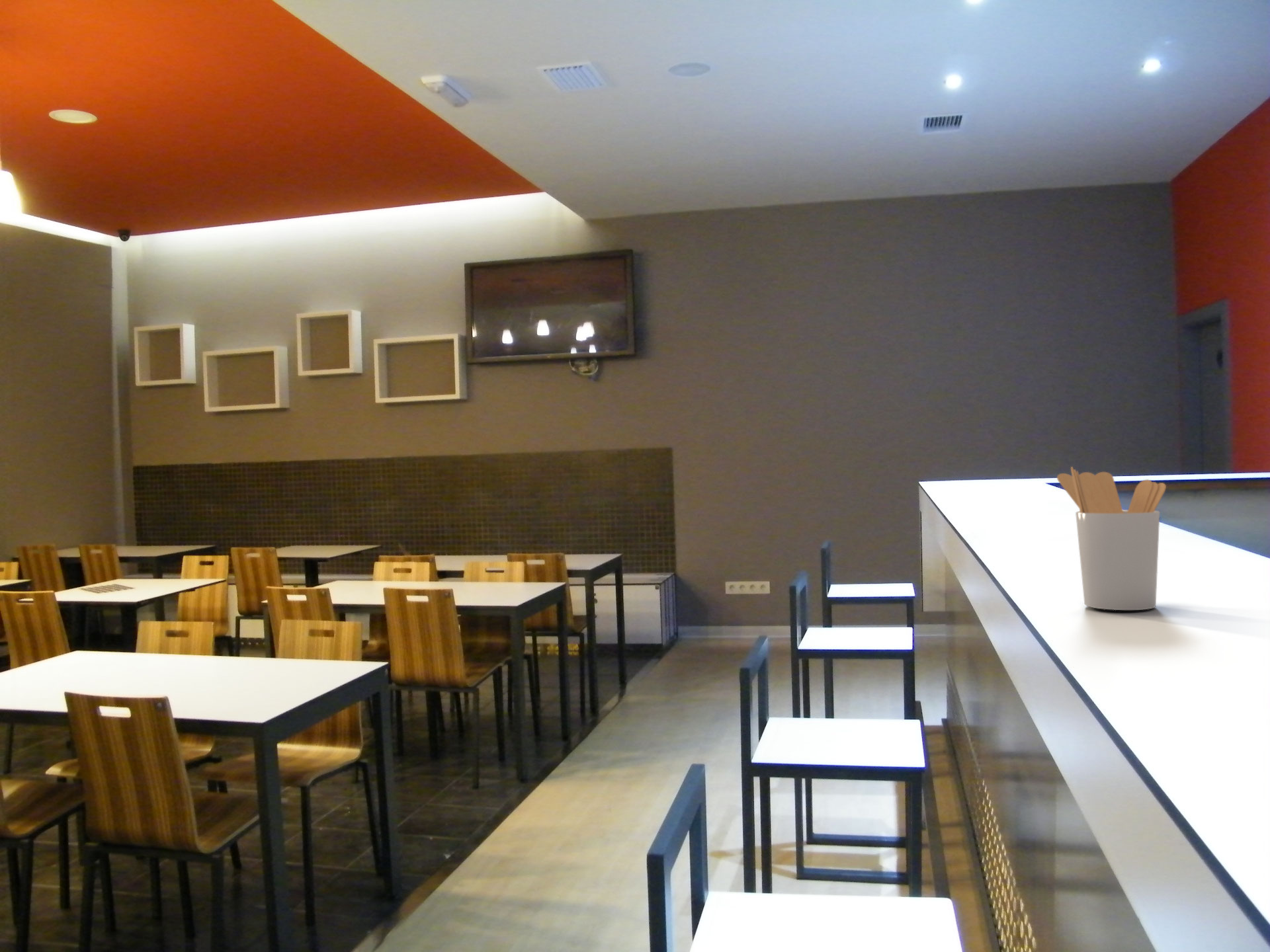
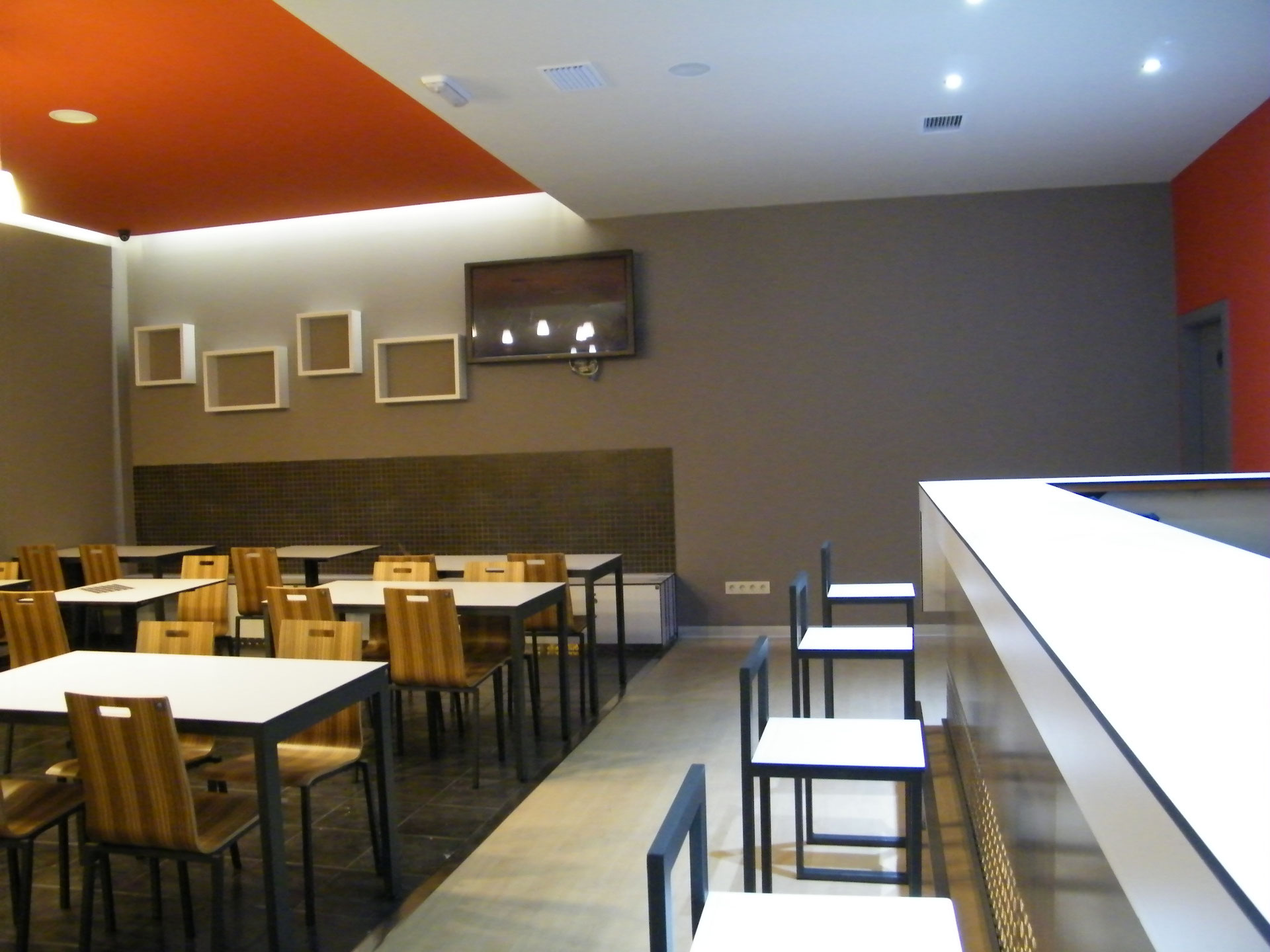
- utensil holder (1107, 534)
